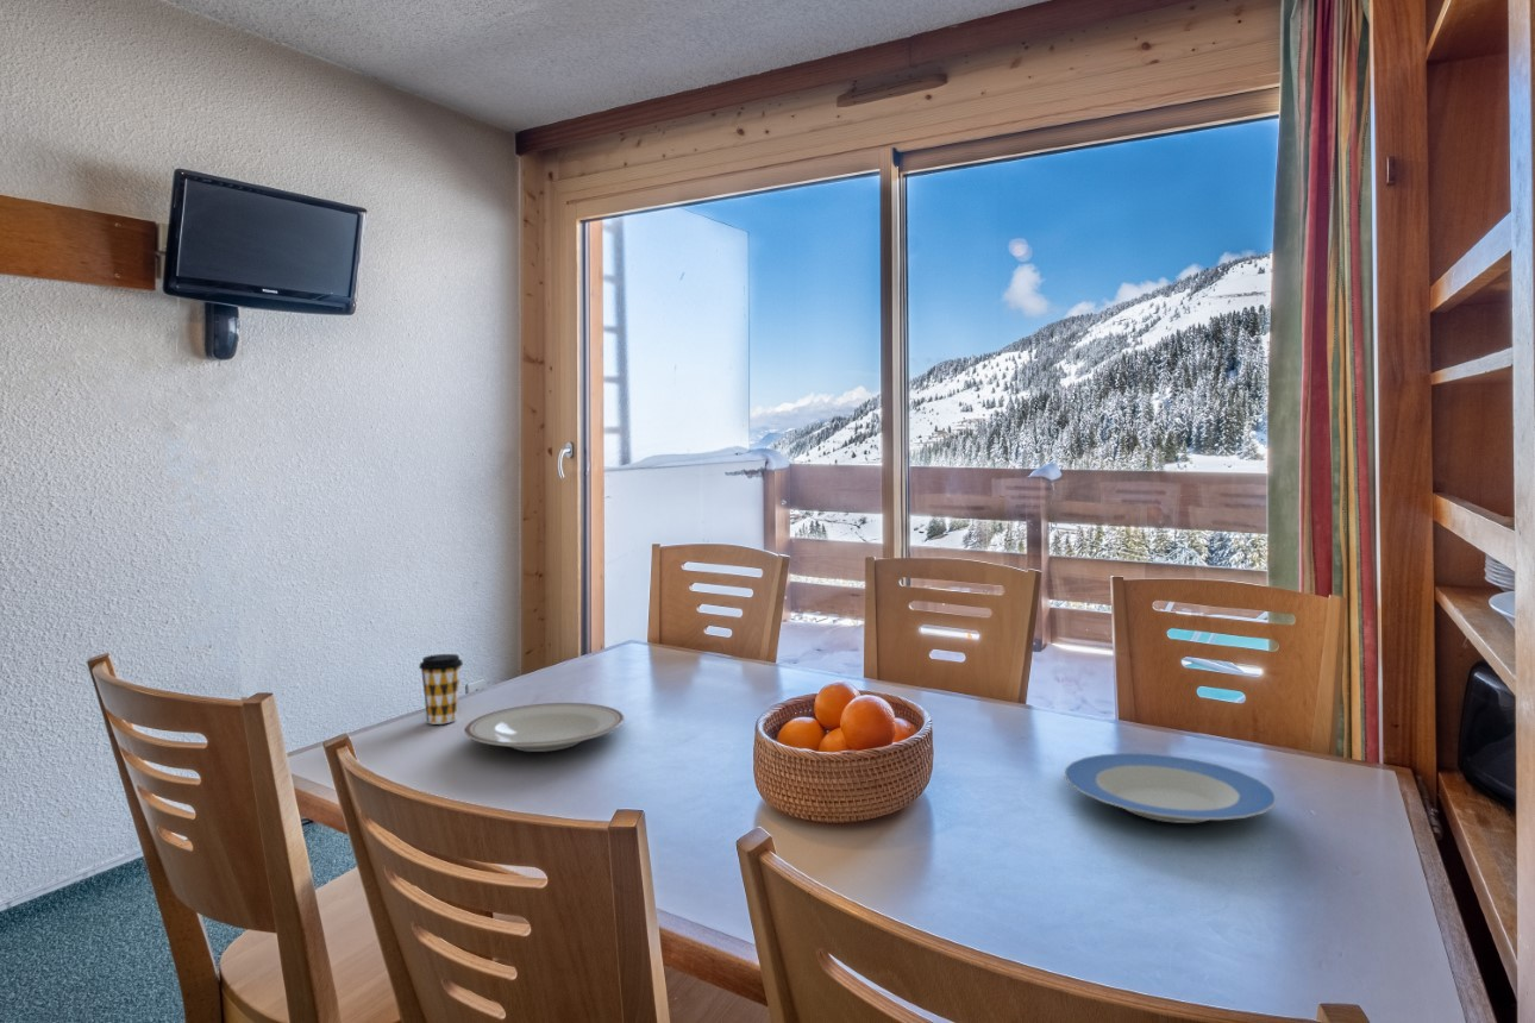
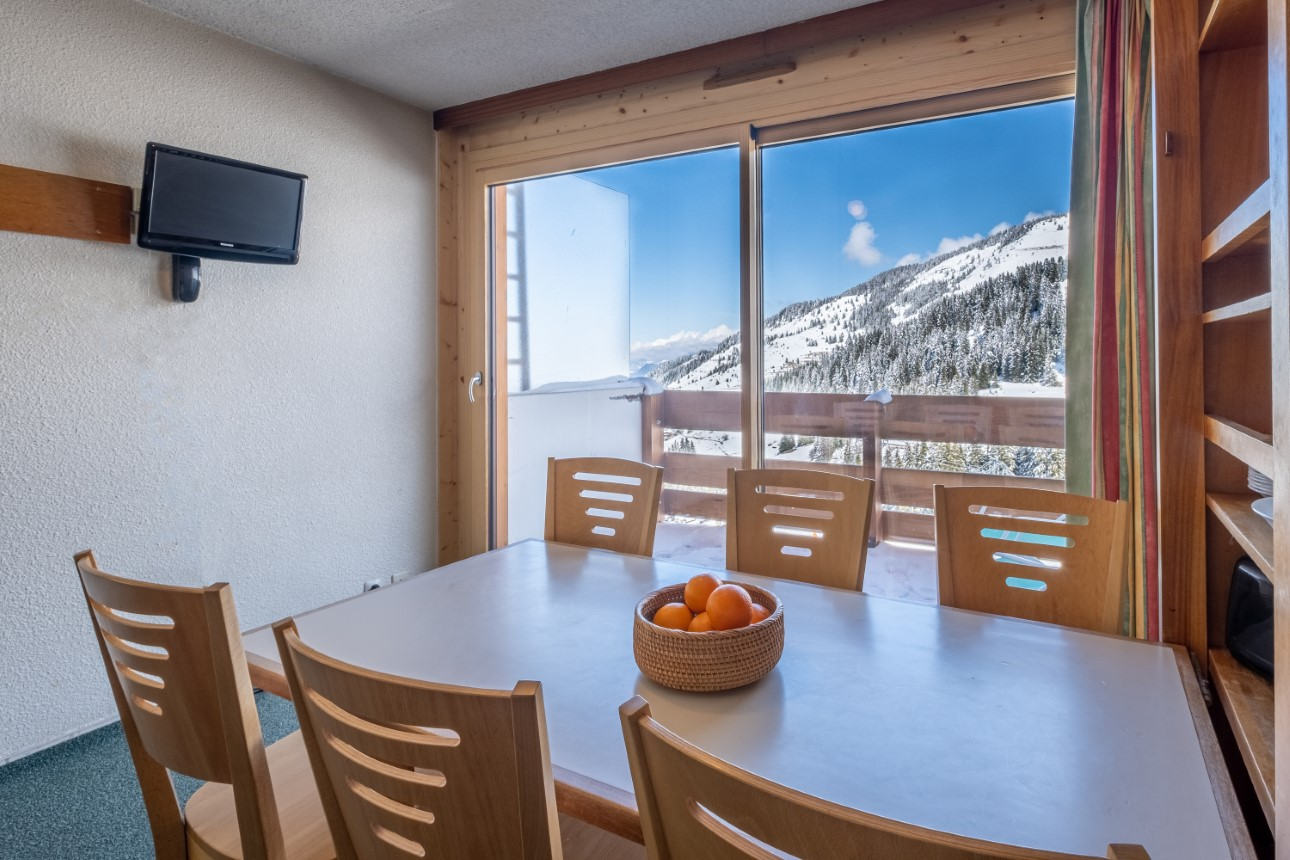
- plate (1165, 793)
- coffee cup (441, 689)
- plate (546, 730)
